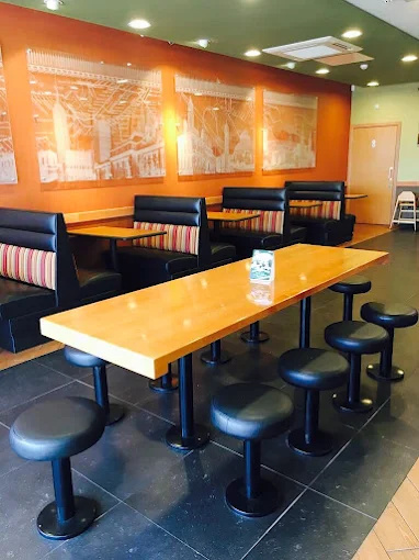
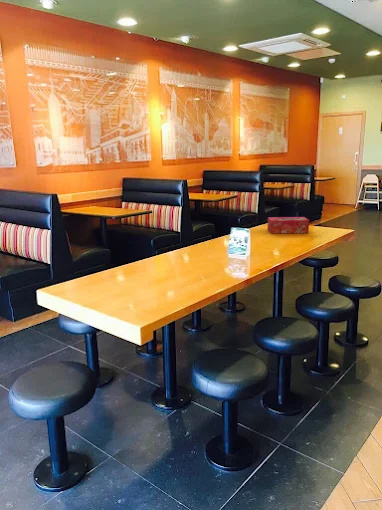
+ tissue box (287, 225)
